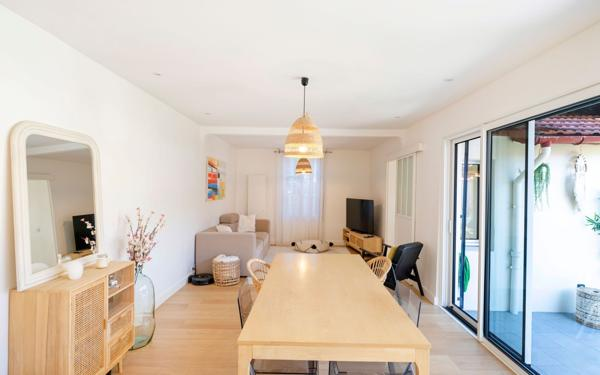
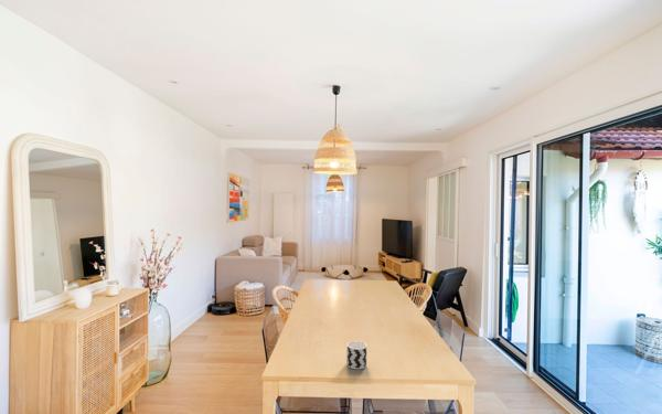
+ cup (356, 353)
